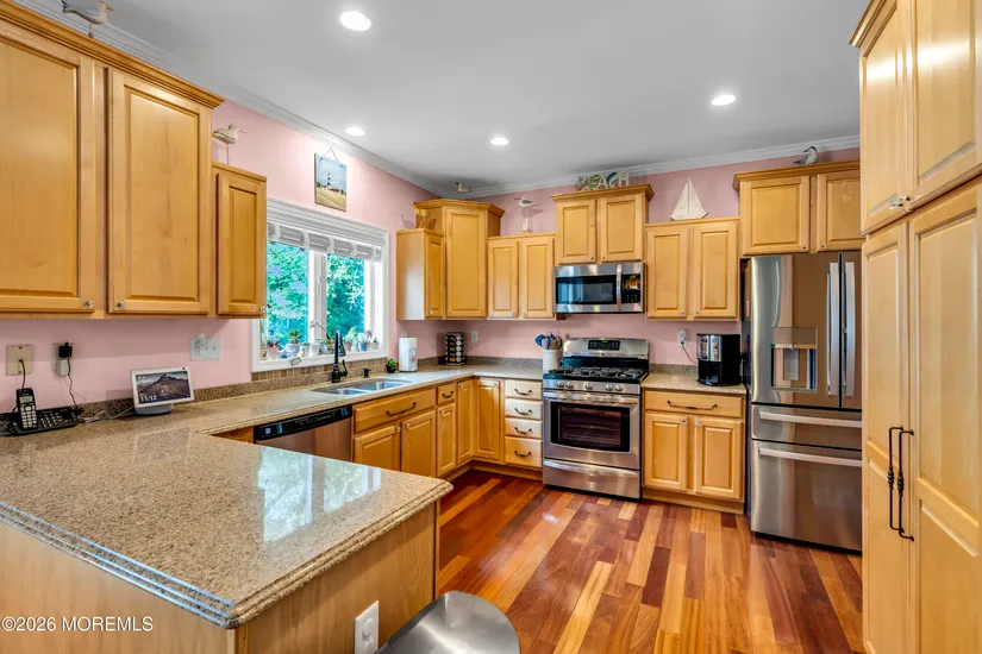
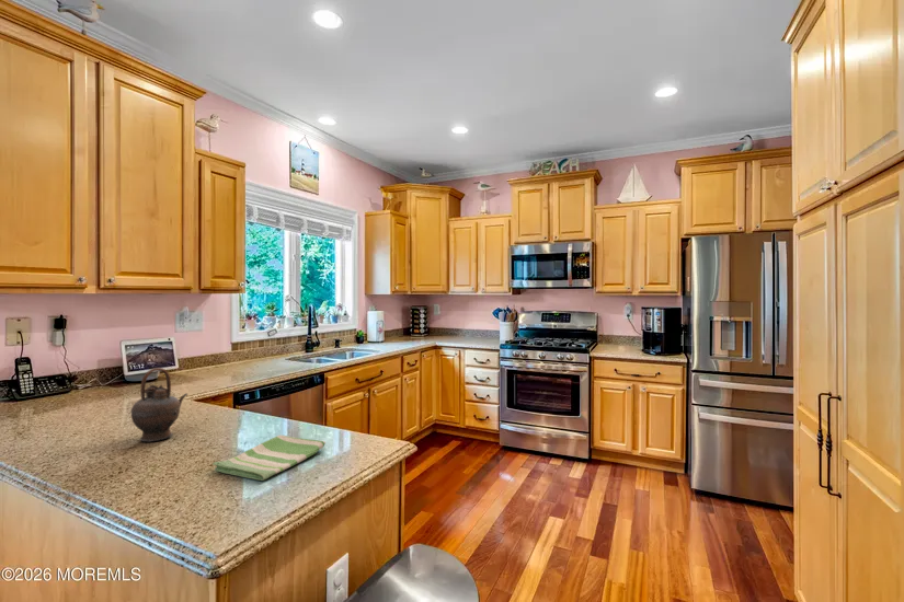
+ dish towel (273, 454)
+ teapot (161, 402)
